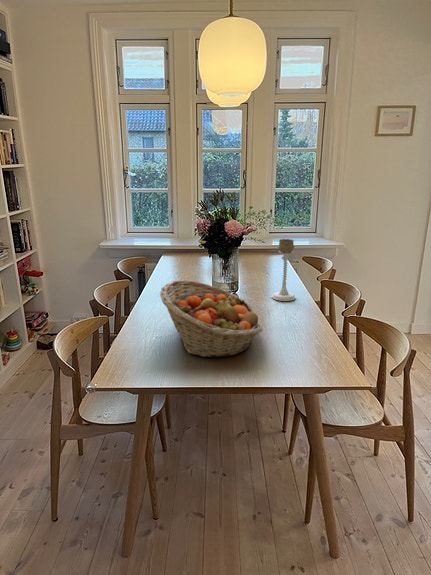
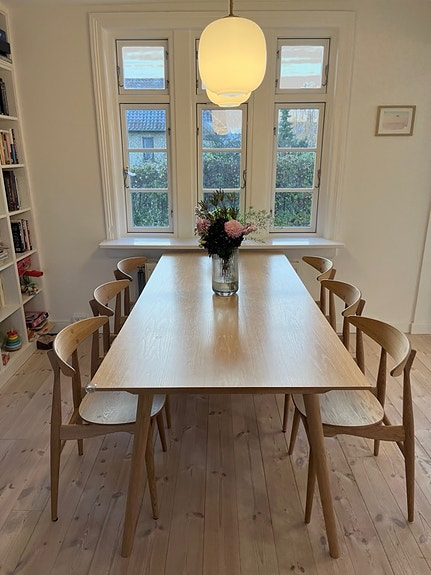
- fruit basket (211, 314)
- candle holder (284, 269)
